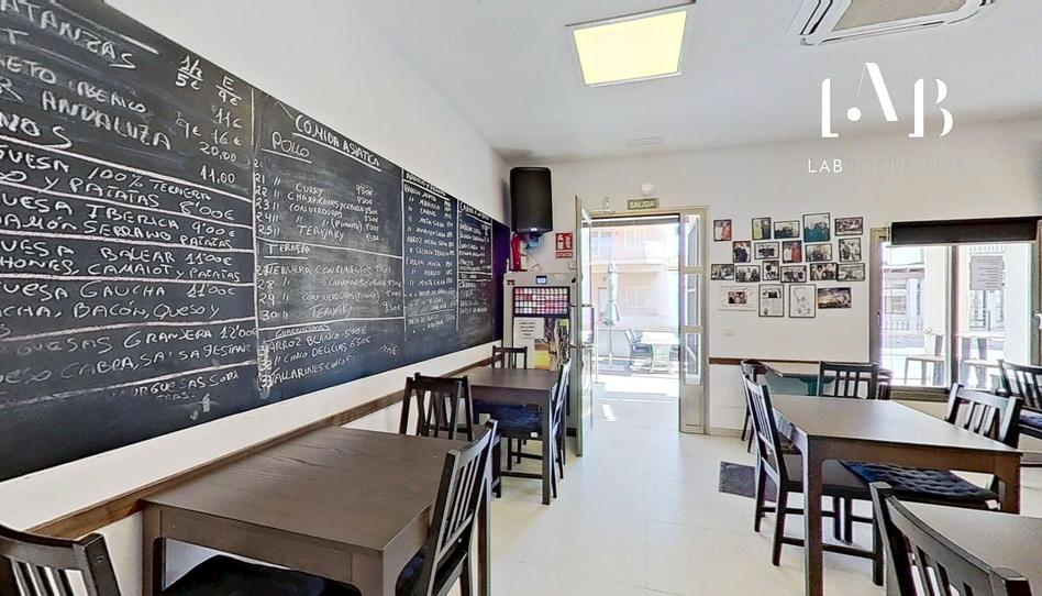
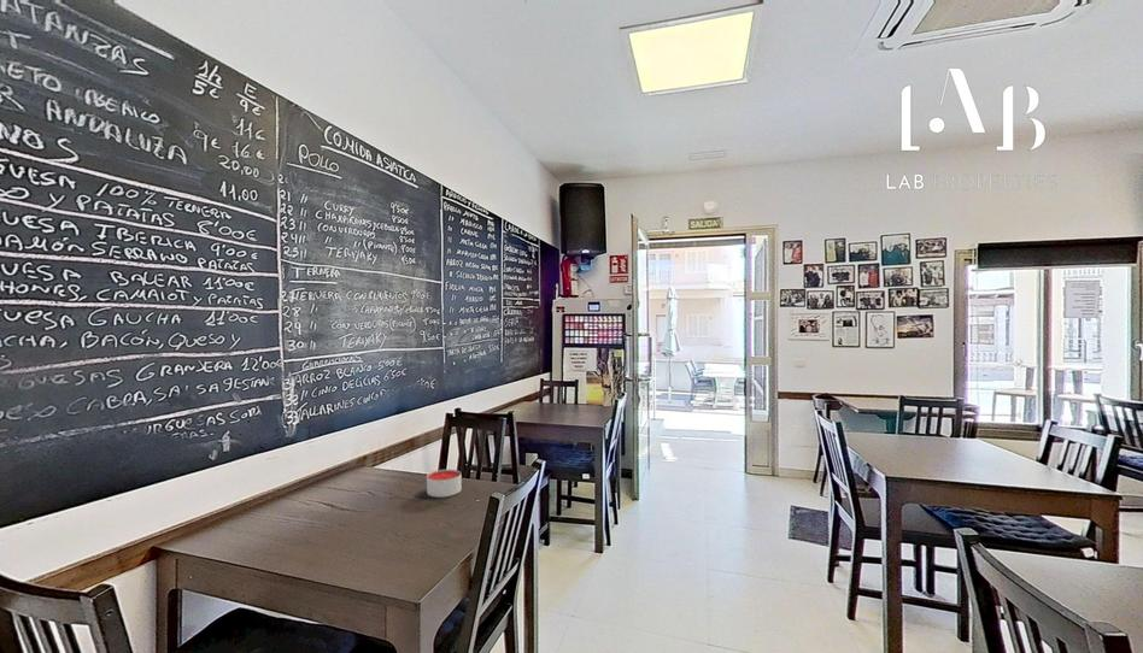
+ candle (444, 482)
